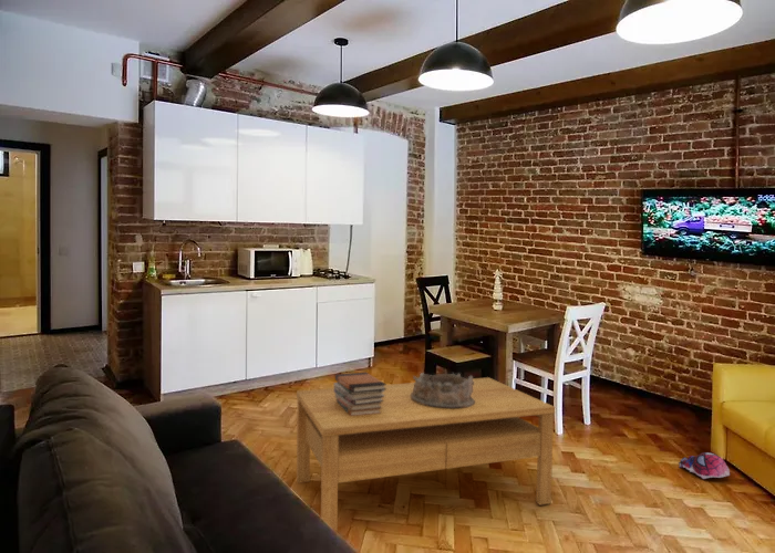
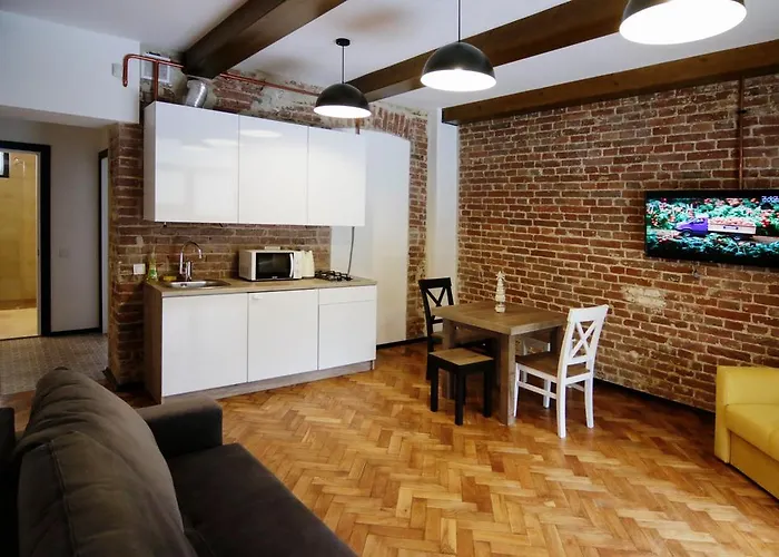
- book stack (359, 393)
- coffee table (420, 445)
- plush toy (704, 462)
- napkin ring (442, 387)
